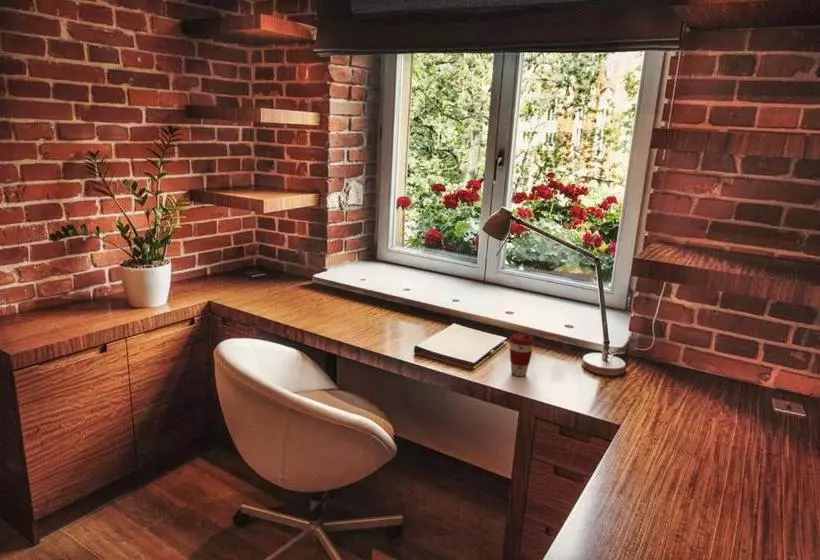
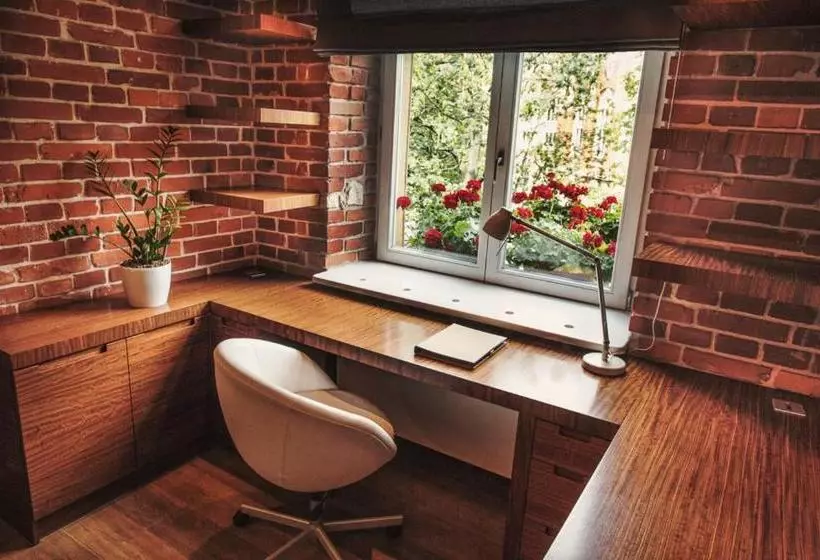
- coffee cup (520, 355)
